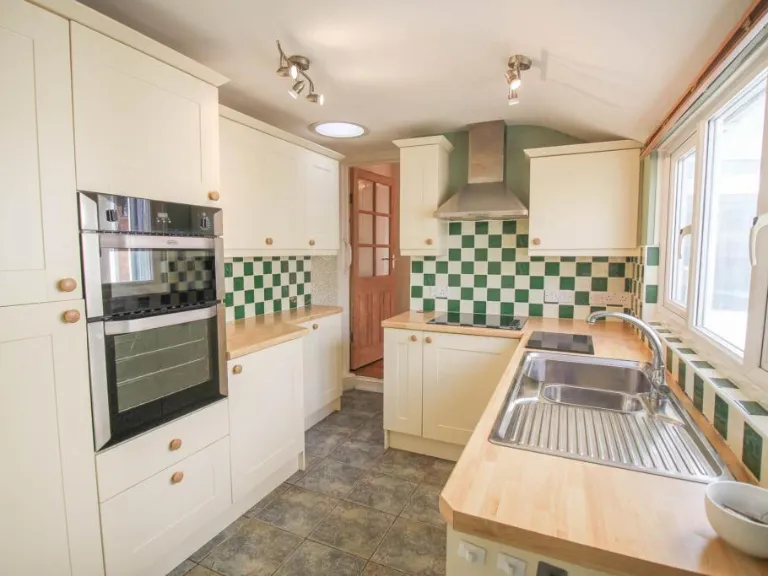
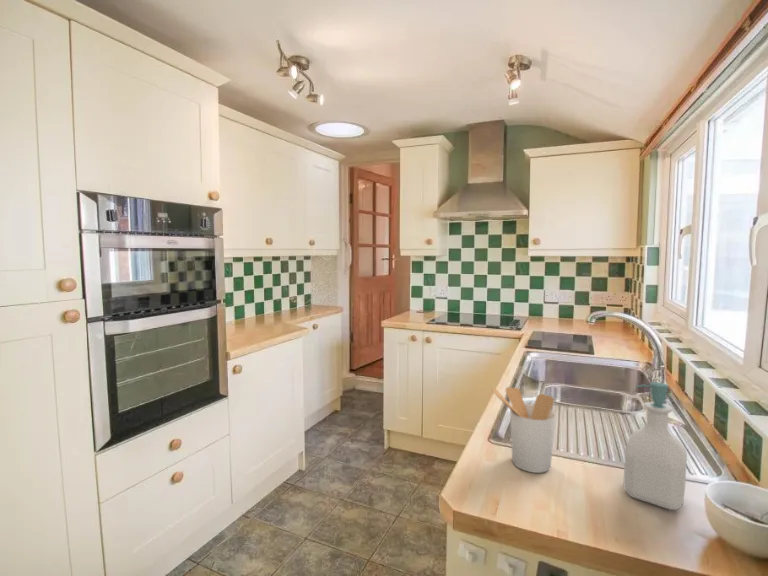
+ soap bottle (656, 440)
+ utensil holder (521, 425)
